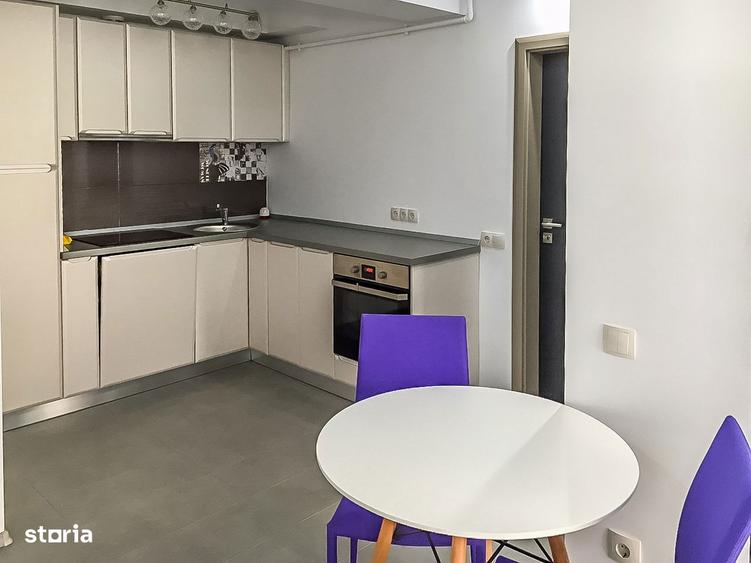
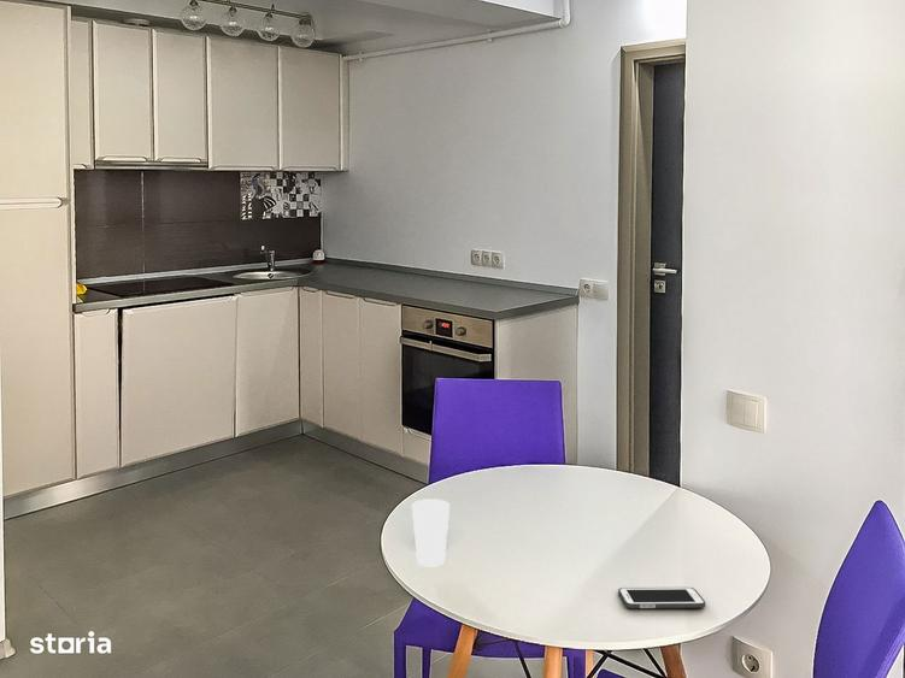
+ cup (430, 532)
+ cell phone (660, 597)
